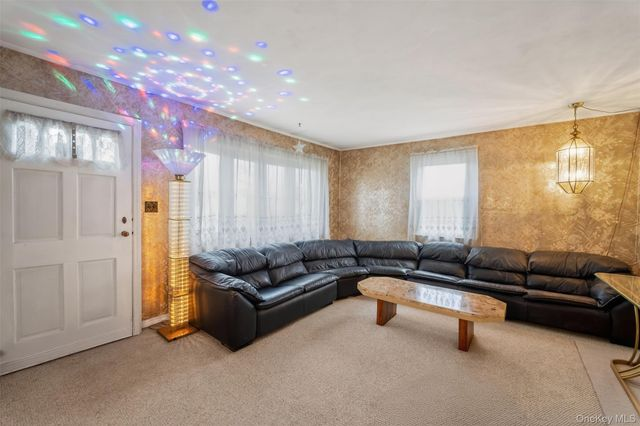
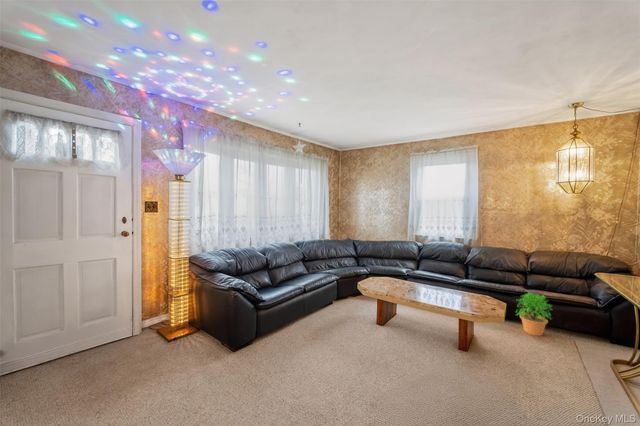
+ potted plant (533, 311)
